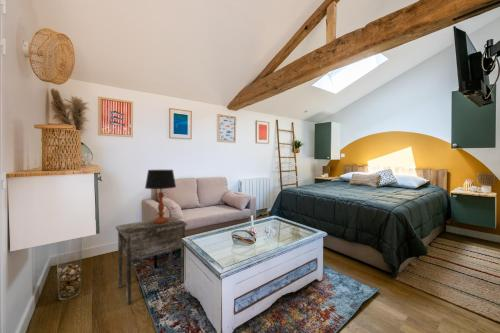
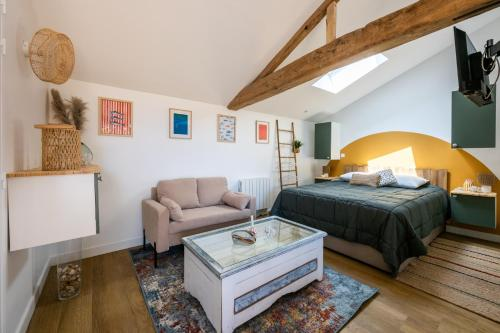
- table lamp (160, 195)
- side table (152, 254)
